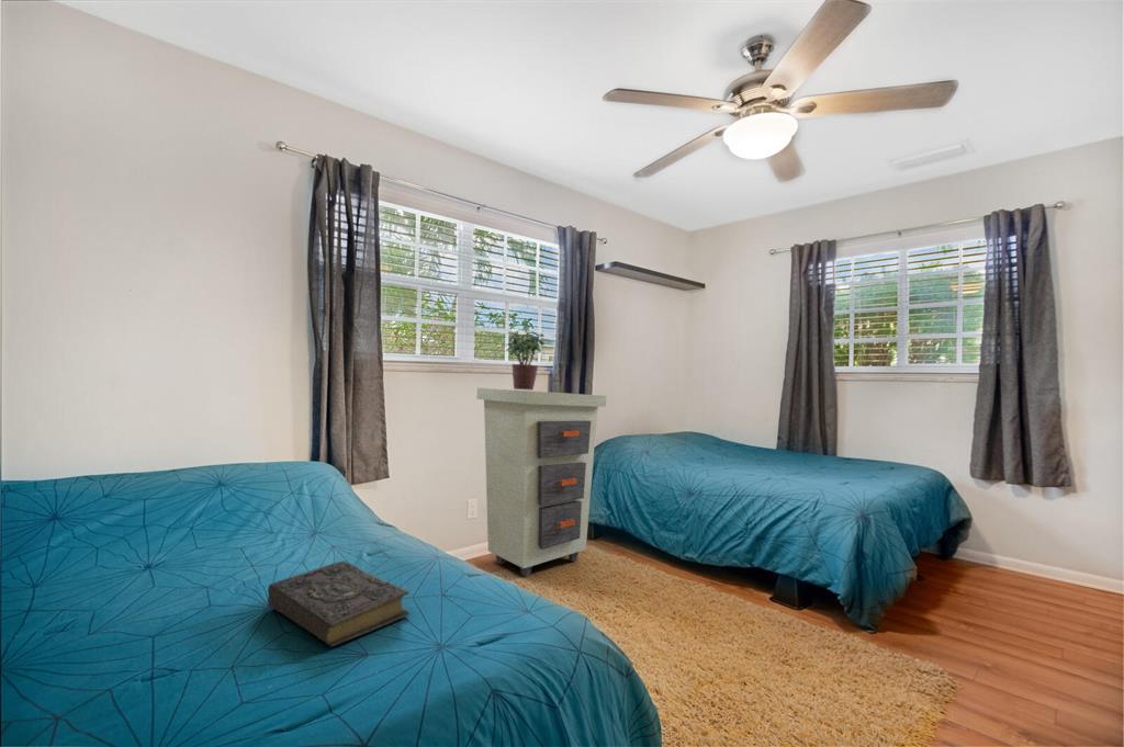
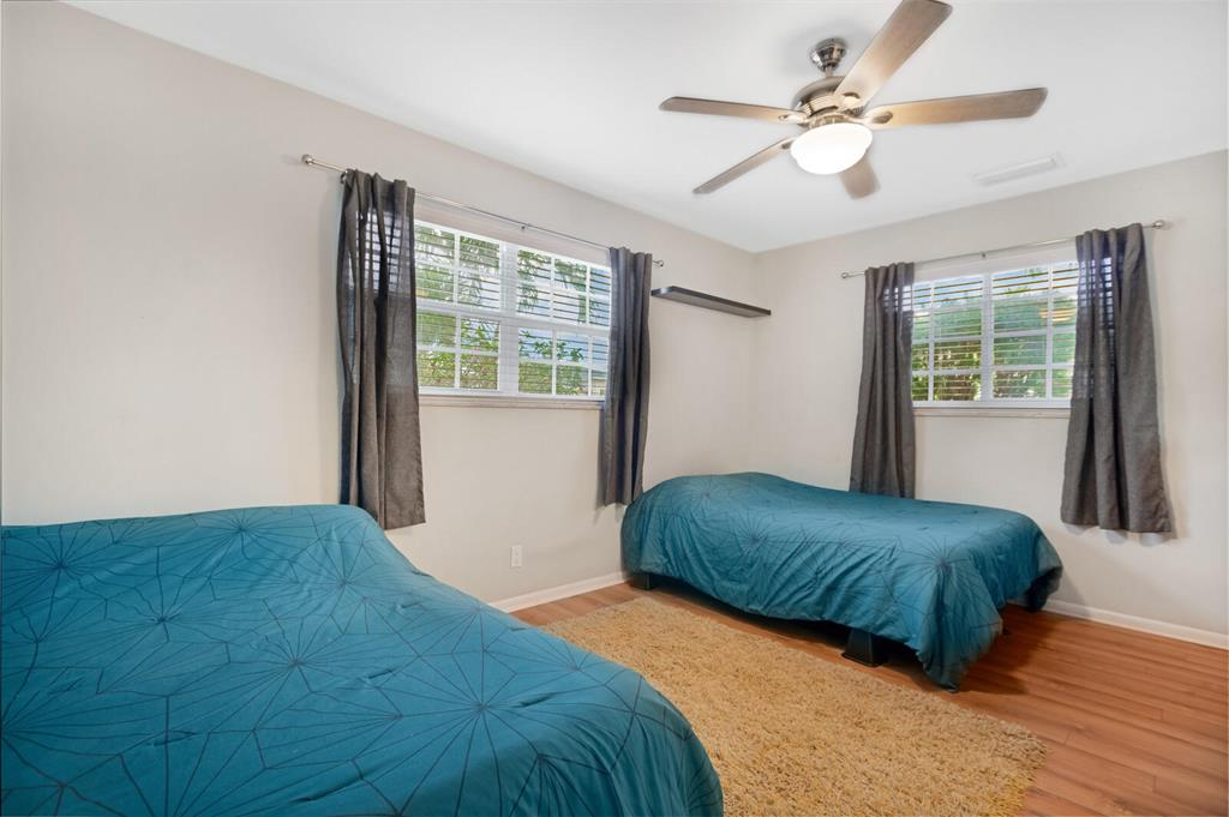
- potted plant (526, 359)
- book (337, 598)
- cabinet (541, 475)
